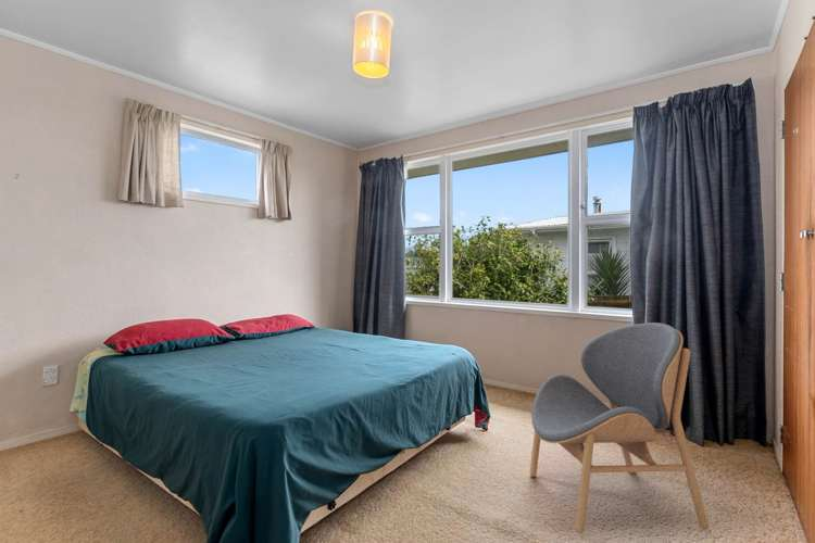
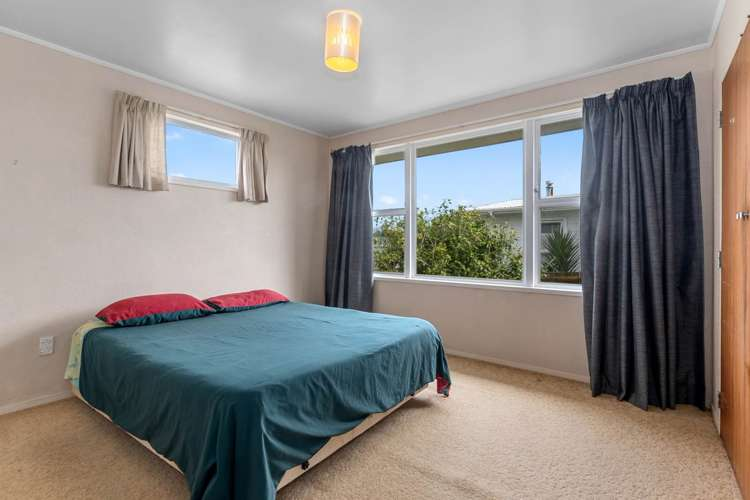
- chair (603, 411)
